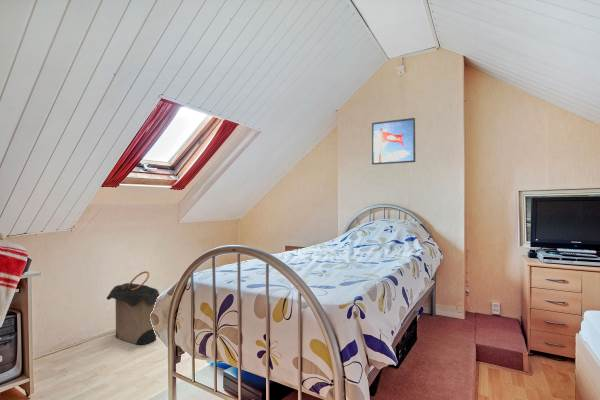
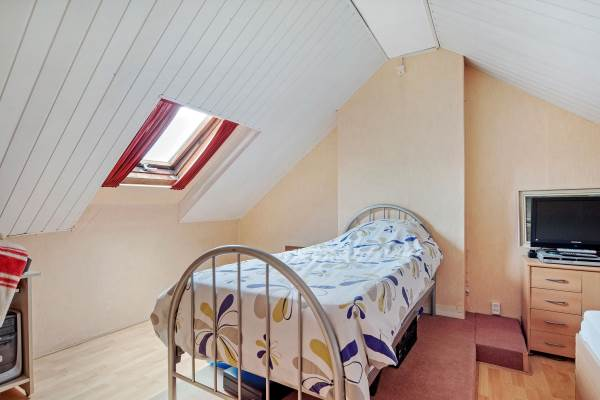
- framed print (392, 141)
- laundry hamper (133, 305)
